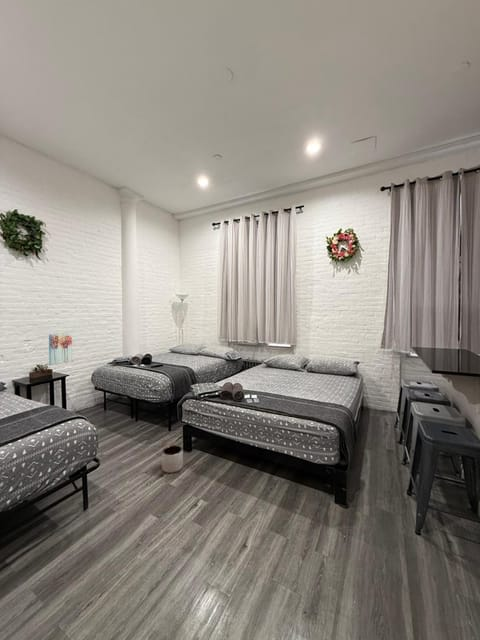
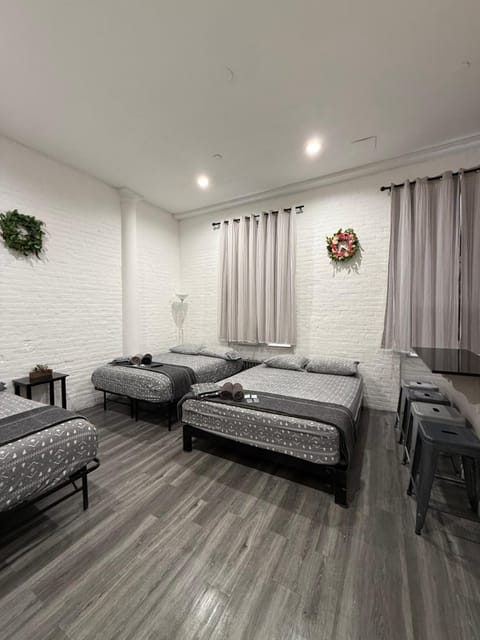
- planter (172, 458)
- wall art (60, 348)
